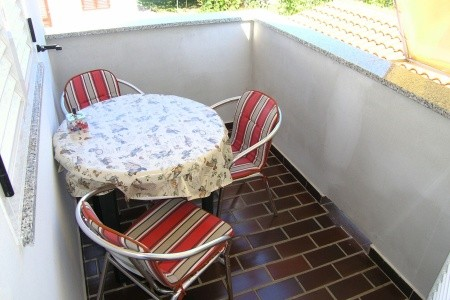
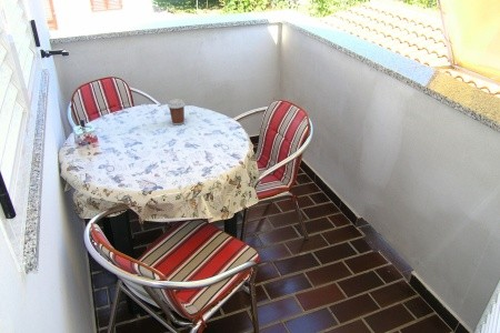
+ coffee cup (177, 111)
